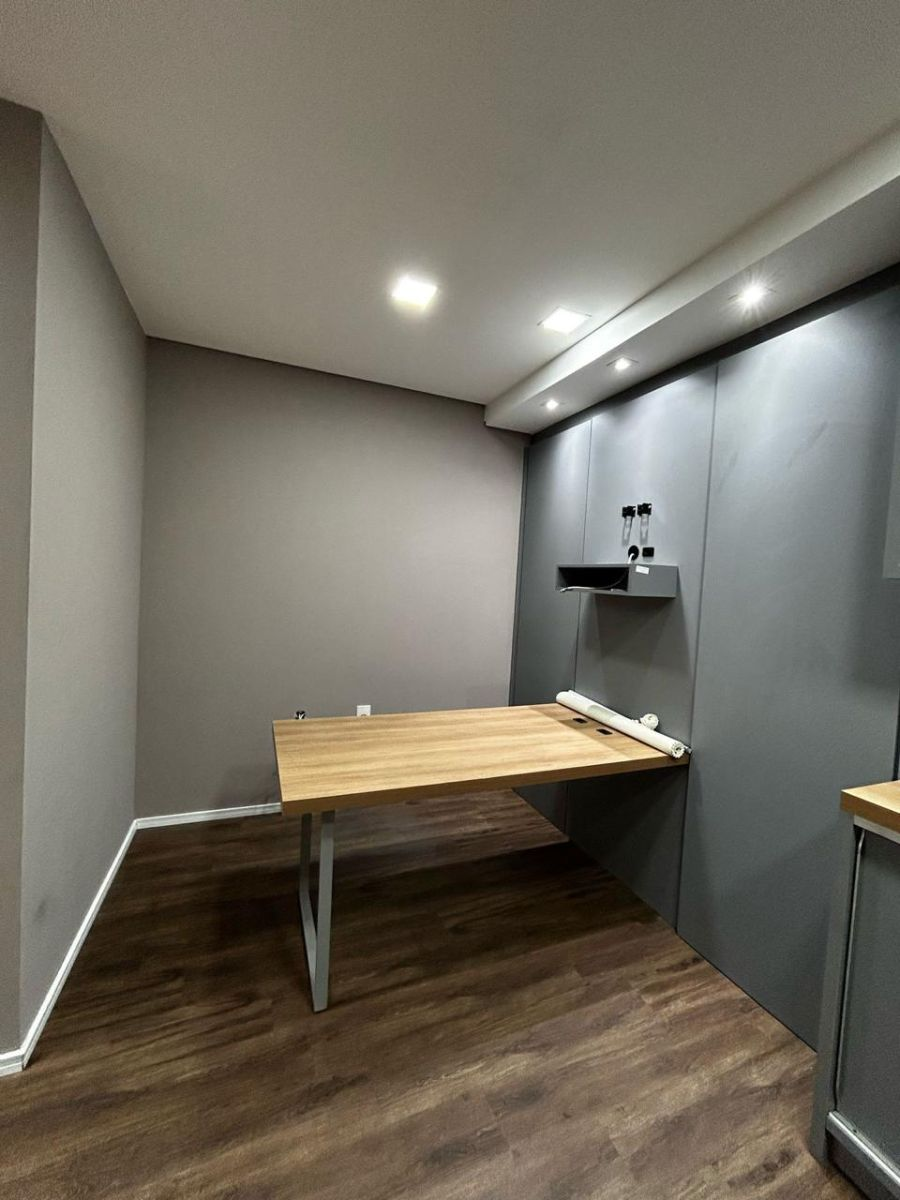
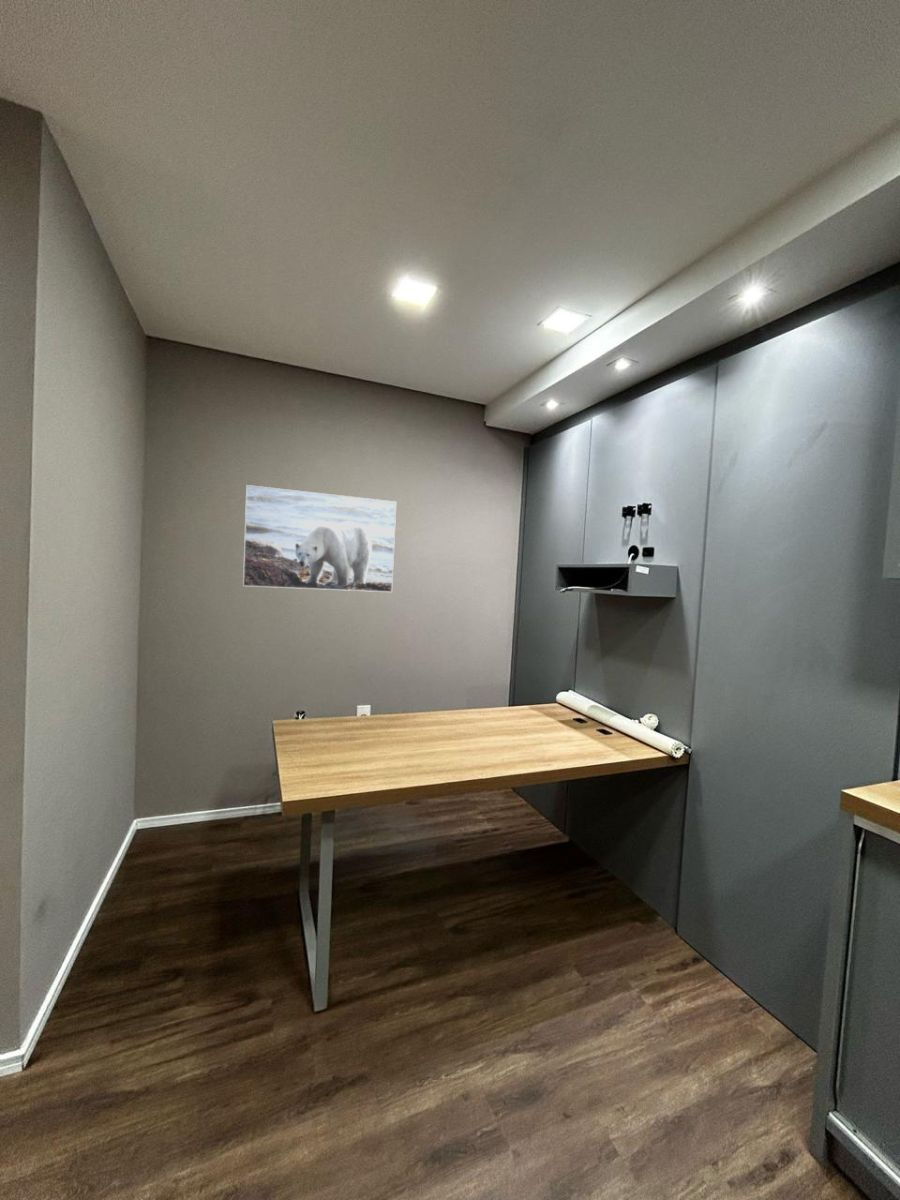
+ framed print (323, 541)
